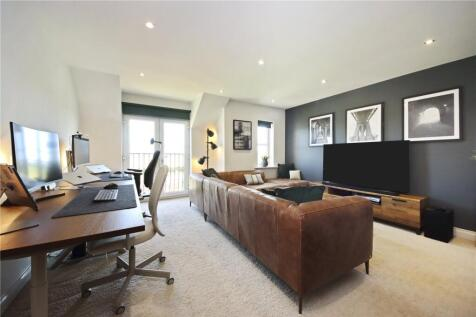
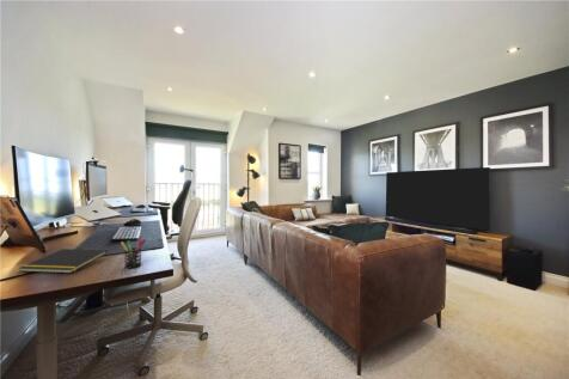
+ notepad (66, 259)
+ pen holder (133, 251)
